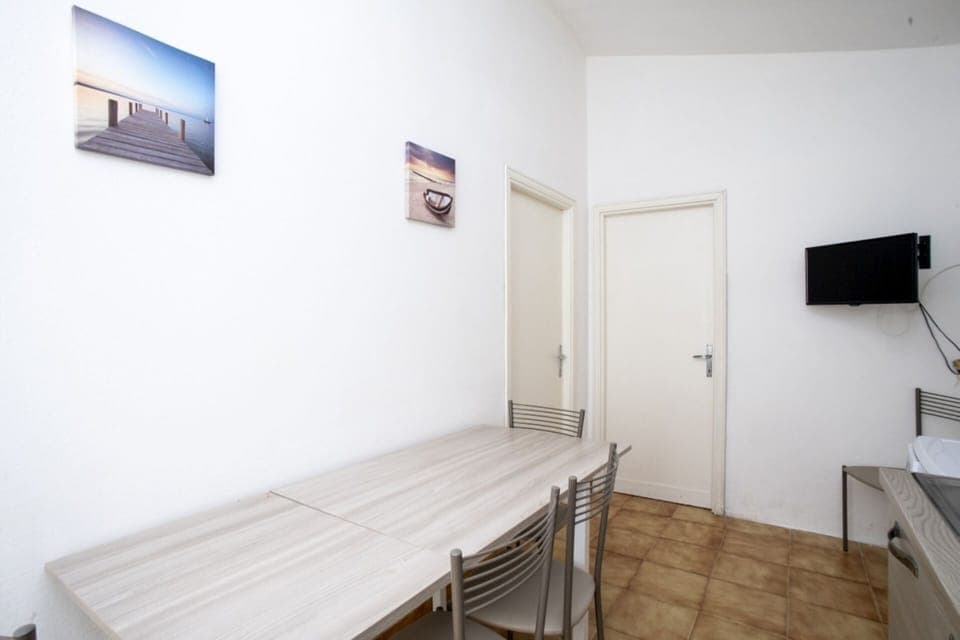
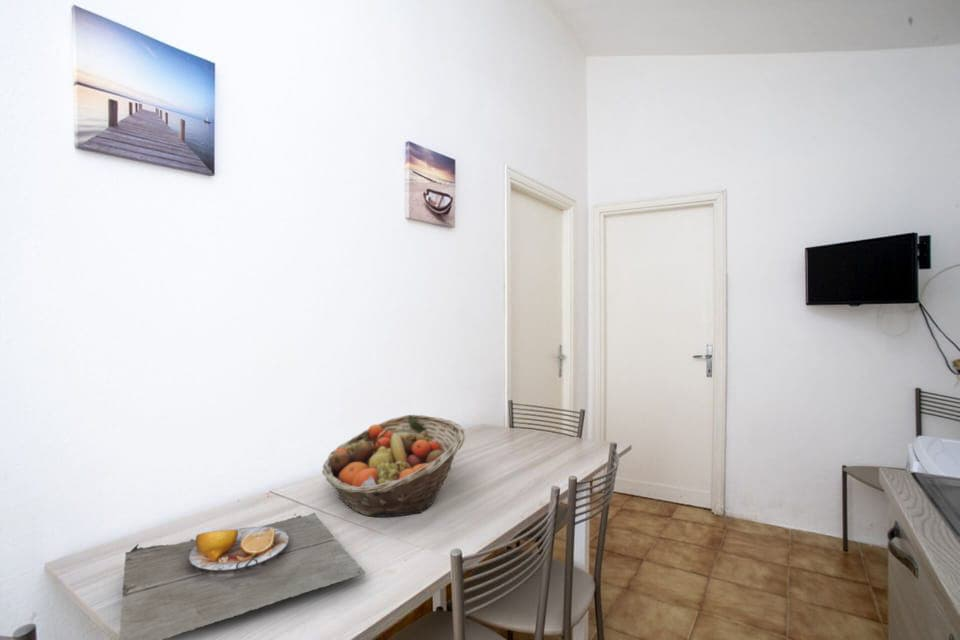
+ plate (241, 553)
+ fruit basket (394, 460)
